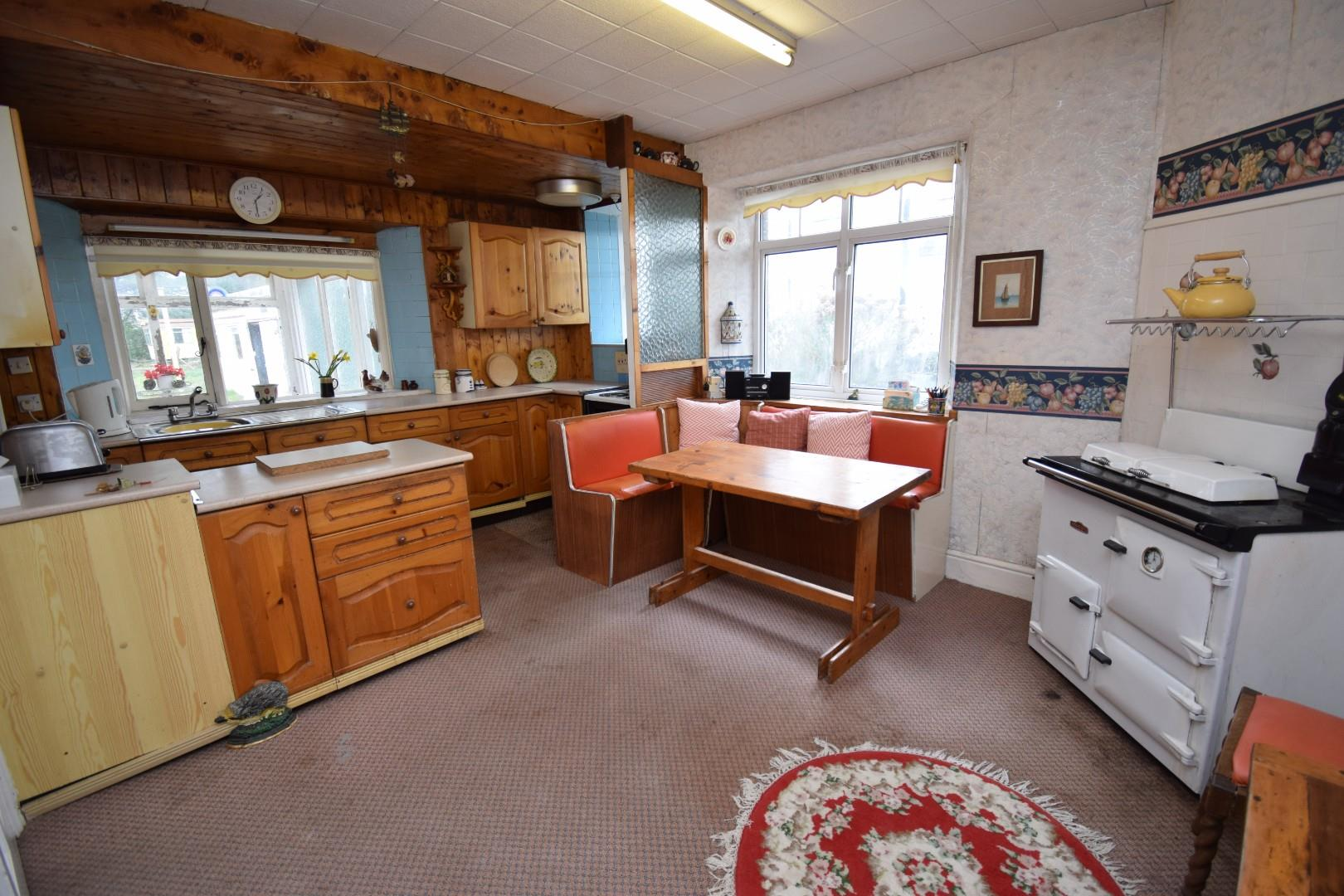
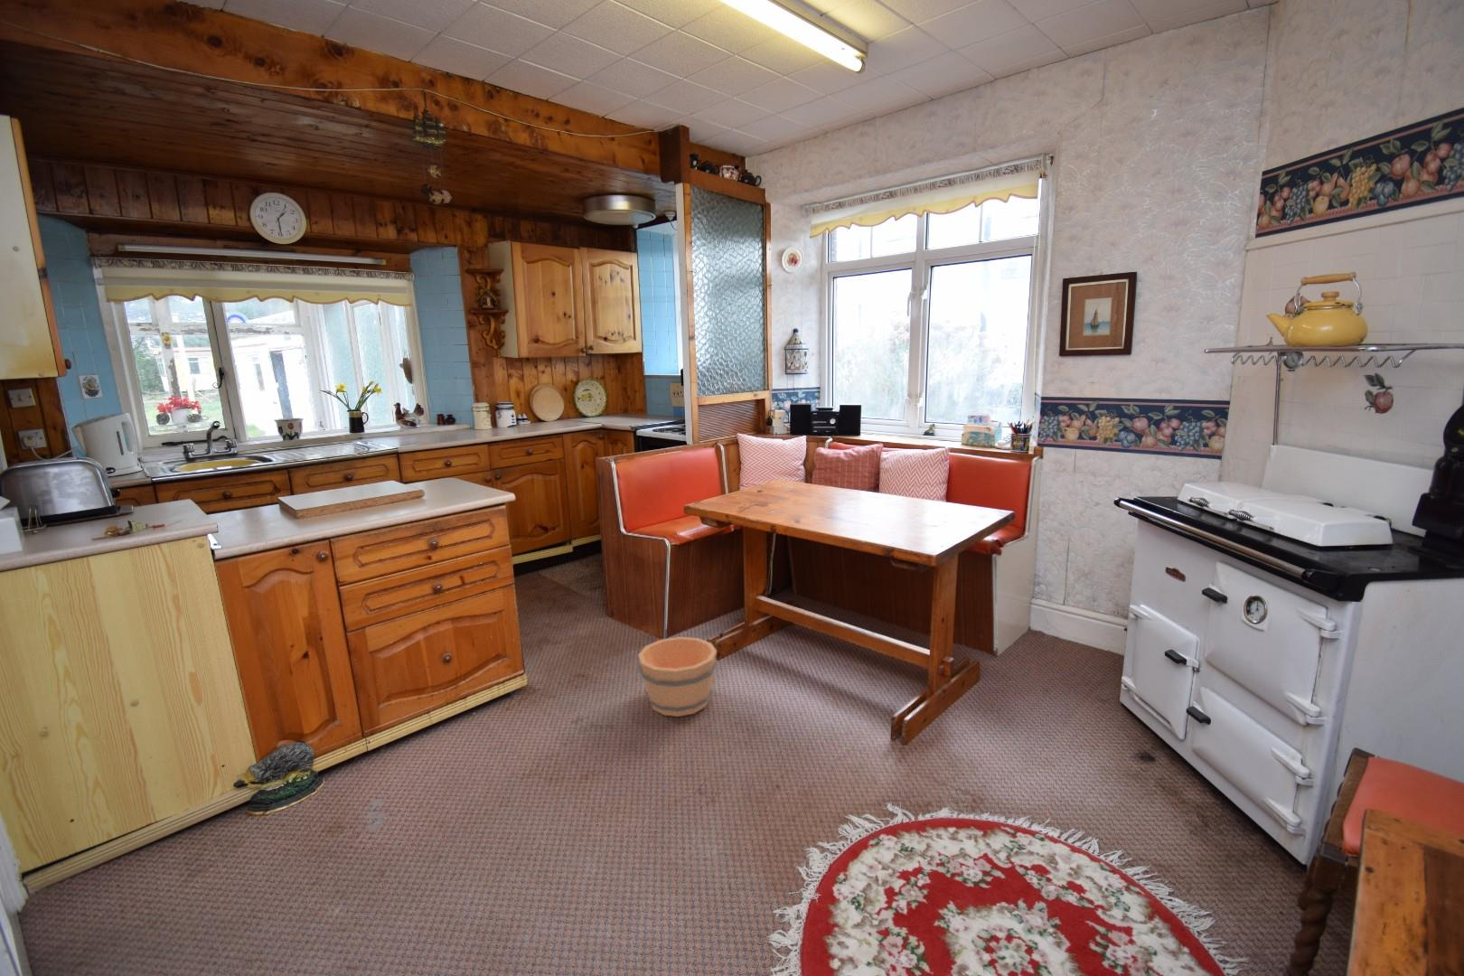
+ bucket (679, 676)
